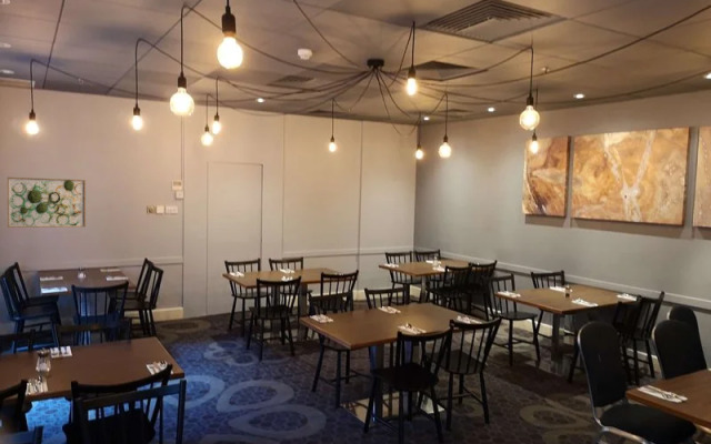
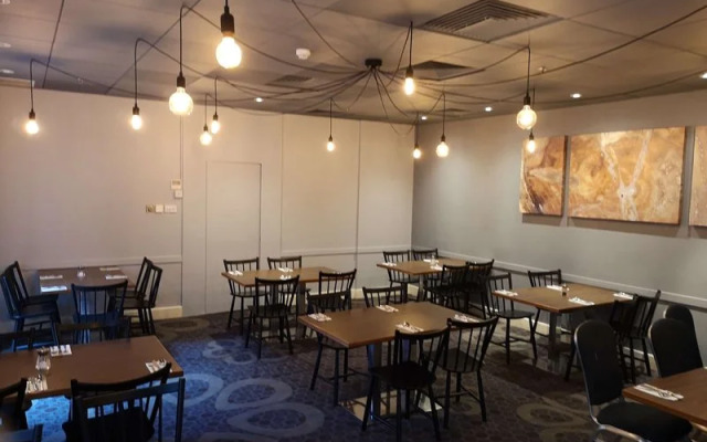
- wall art (48, 202)
